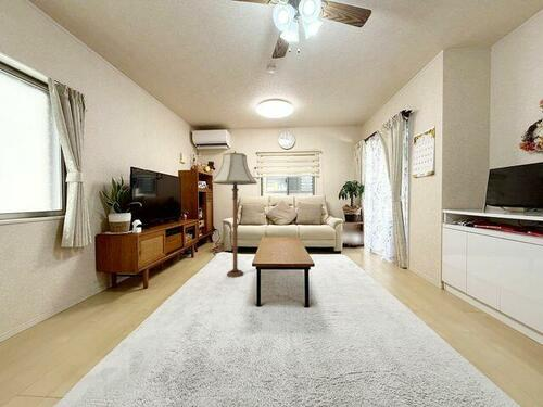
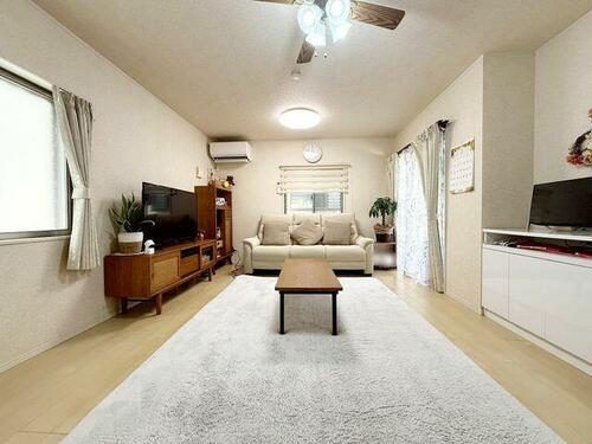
- floor lamp (235, 213)
